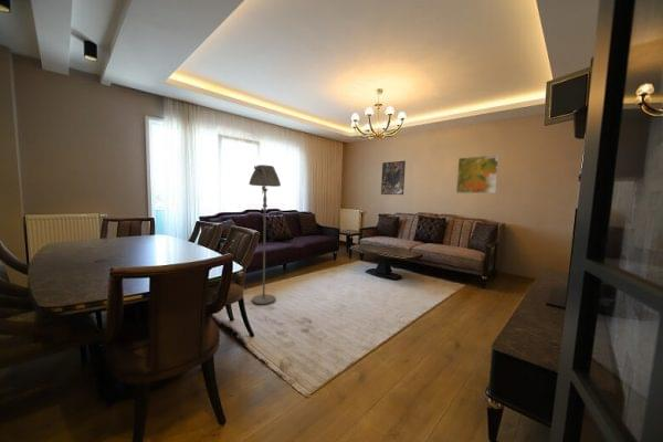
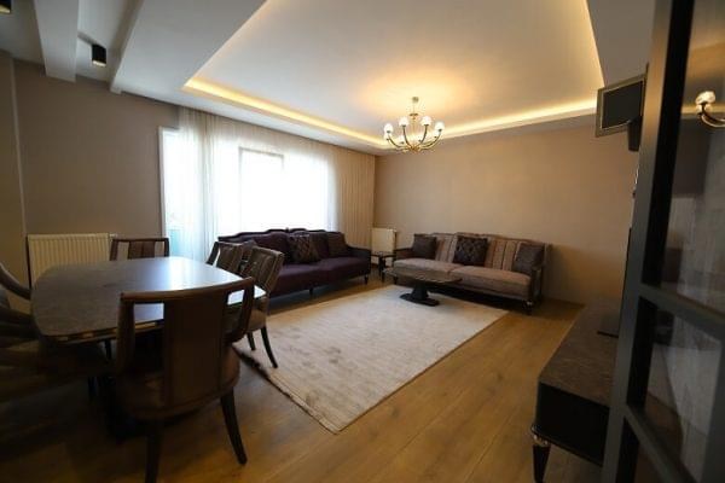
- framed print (392, 178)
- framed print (476, 175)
- floor lamp (264, 233)
